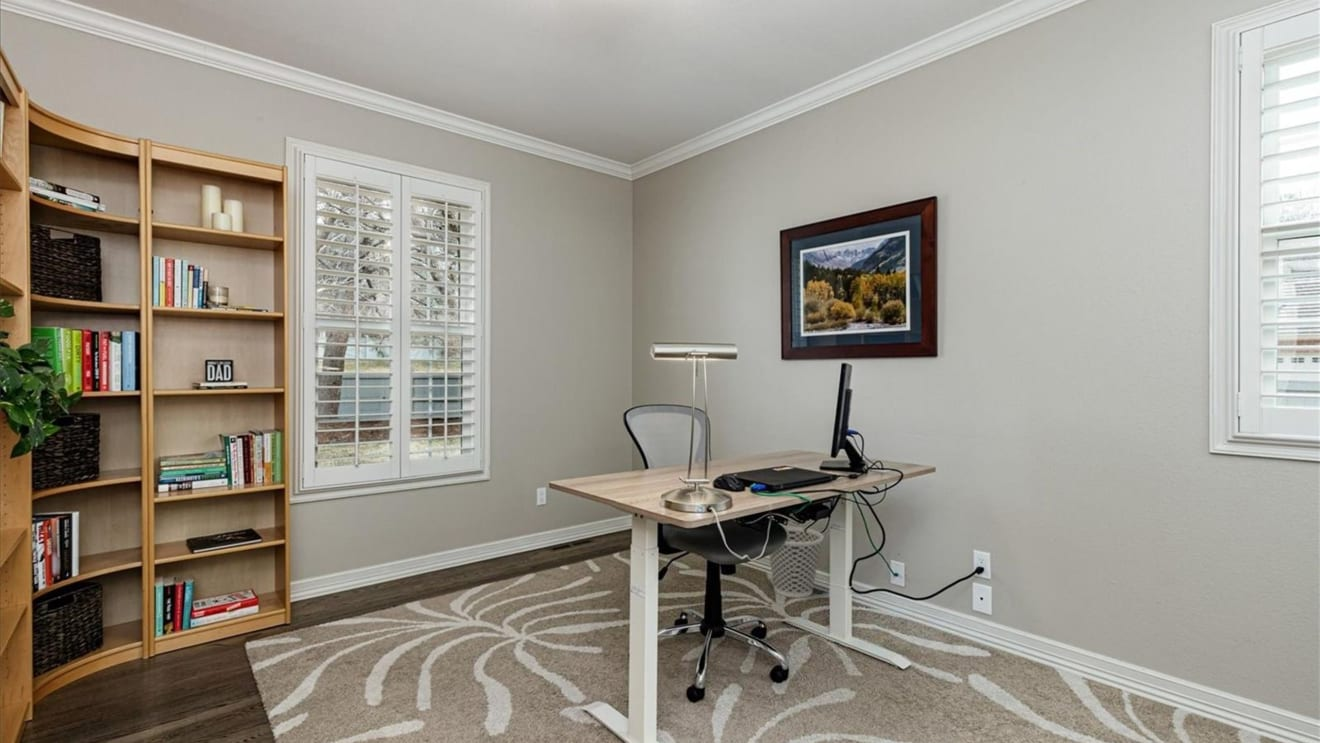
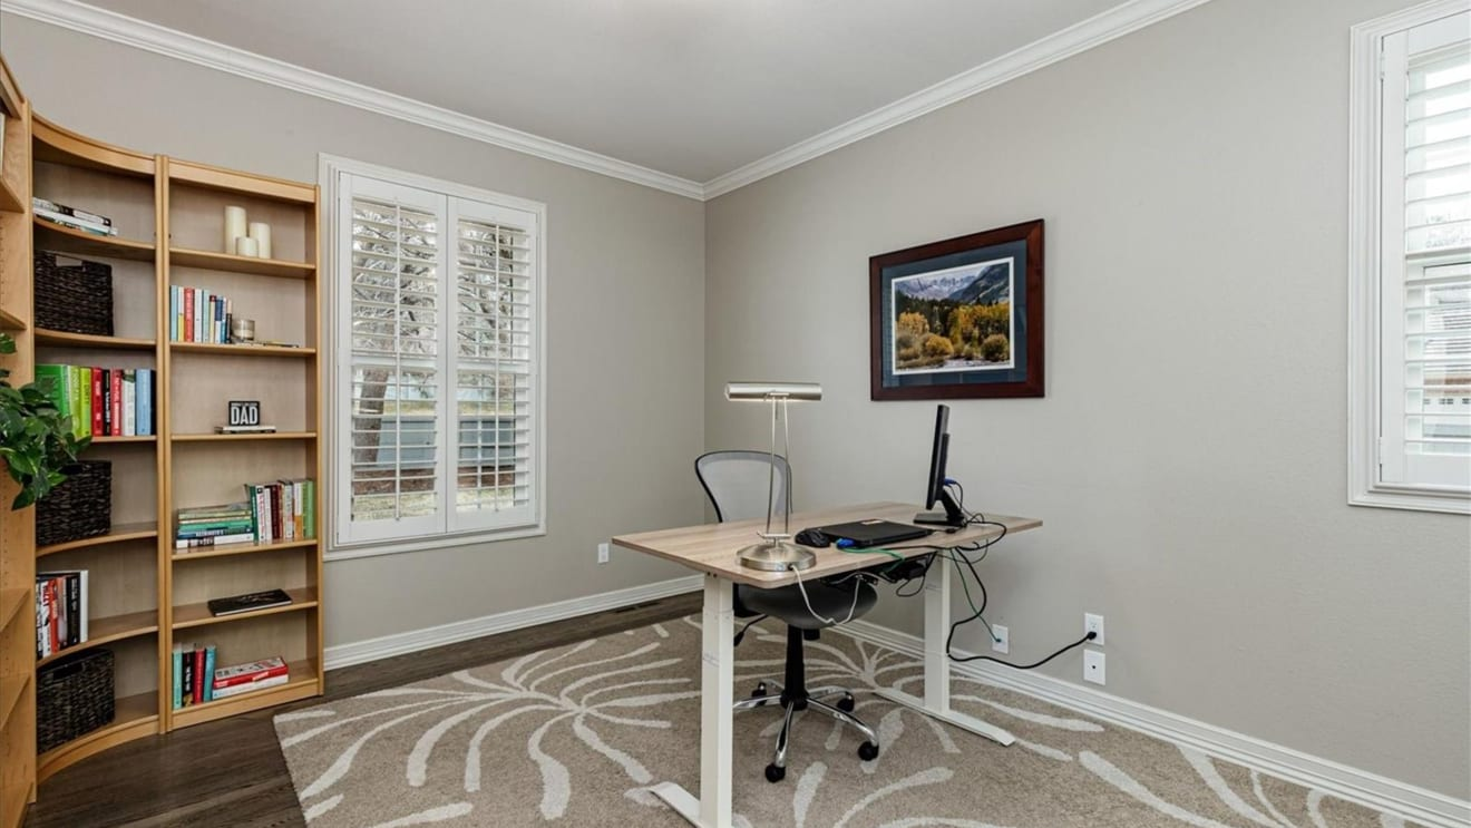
- wastebasket (793, 562)
